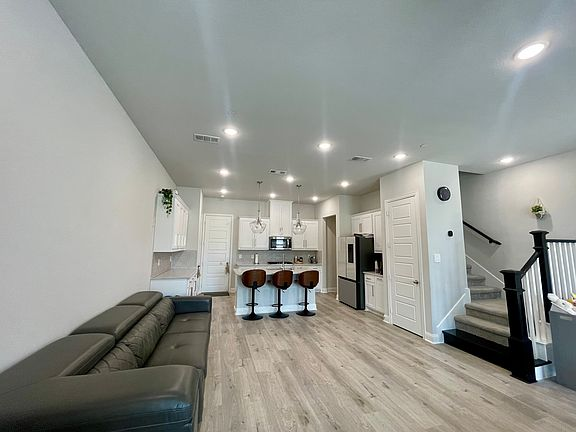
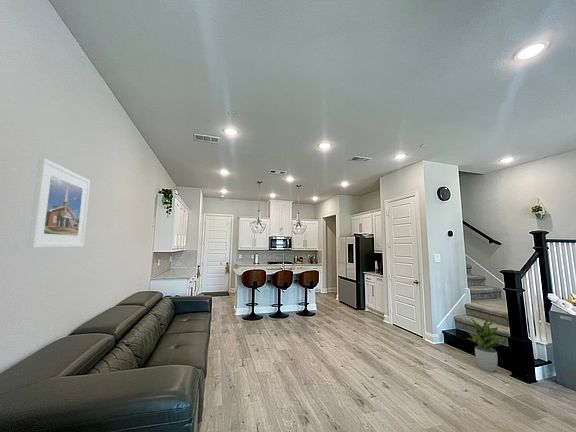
+ potted plant (483, 342)
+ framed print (64, 208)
